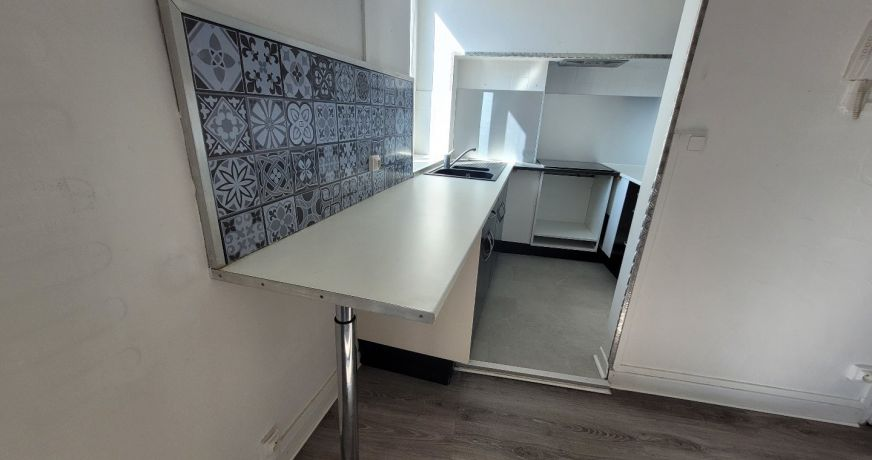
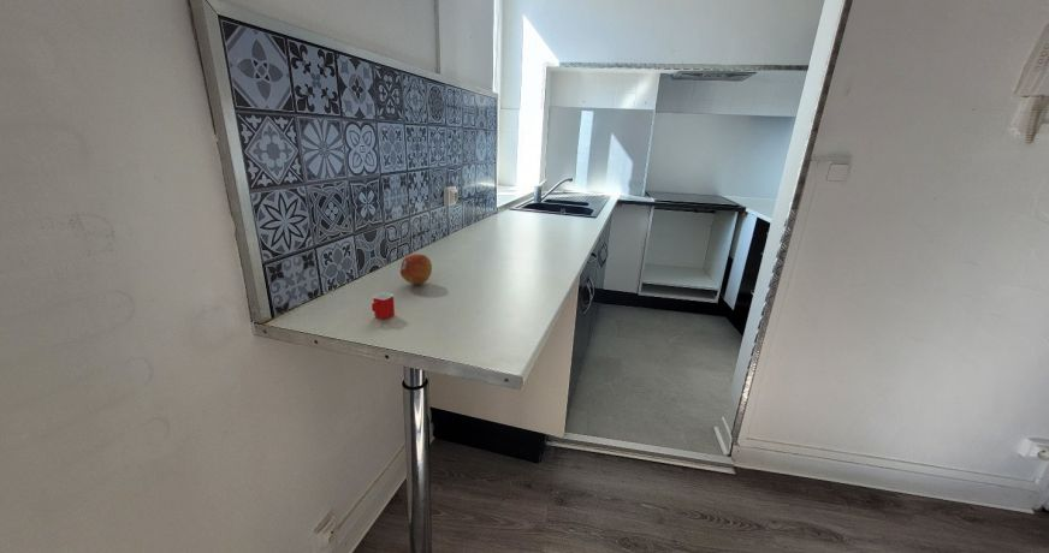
+ mug (385, 299)
+ fruit (416, 269)
